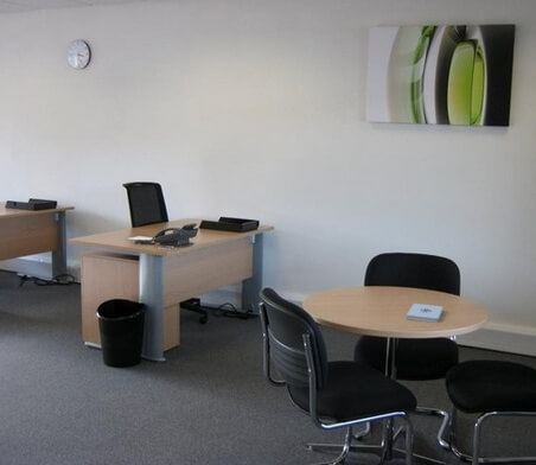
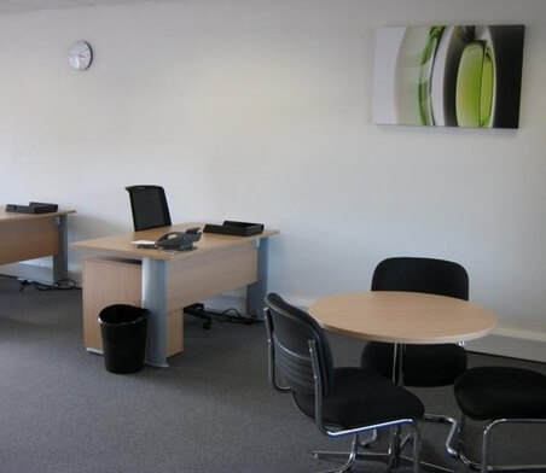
- notepad (425, 312)
